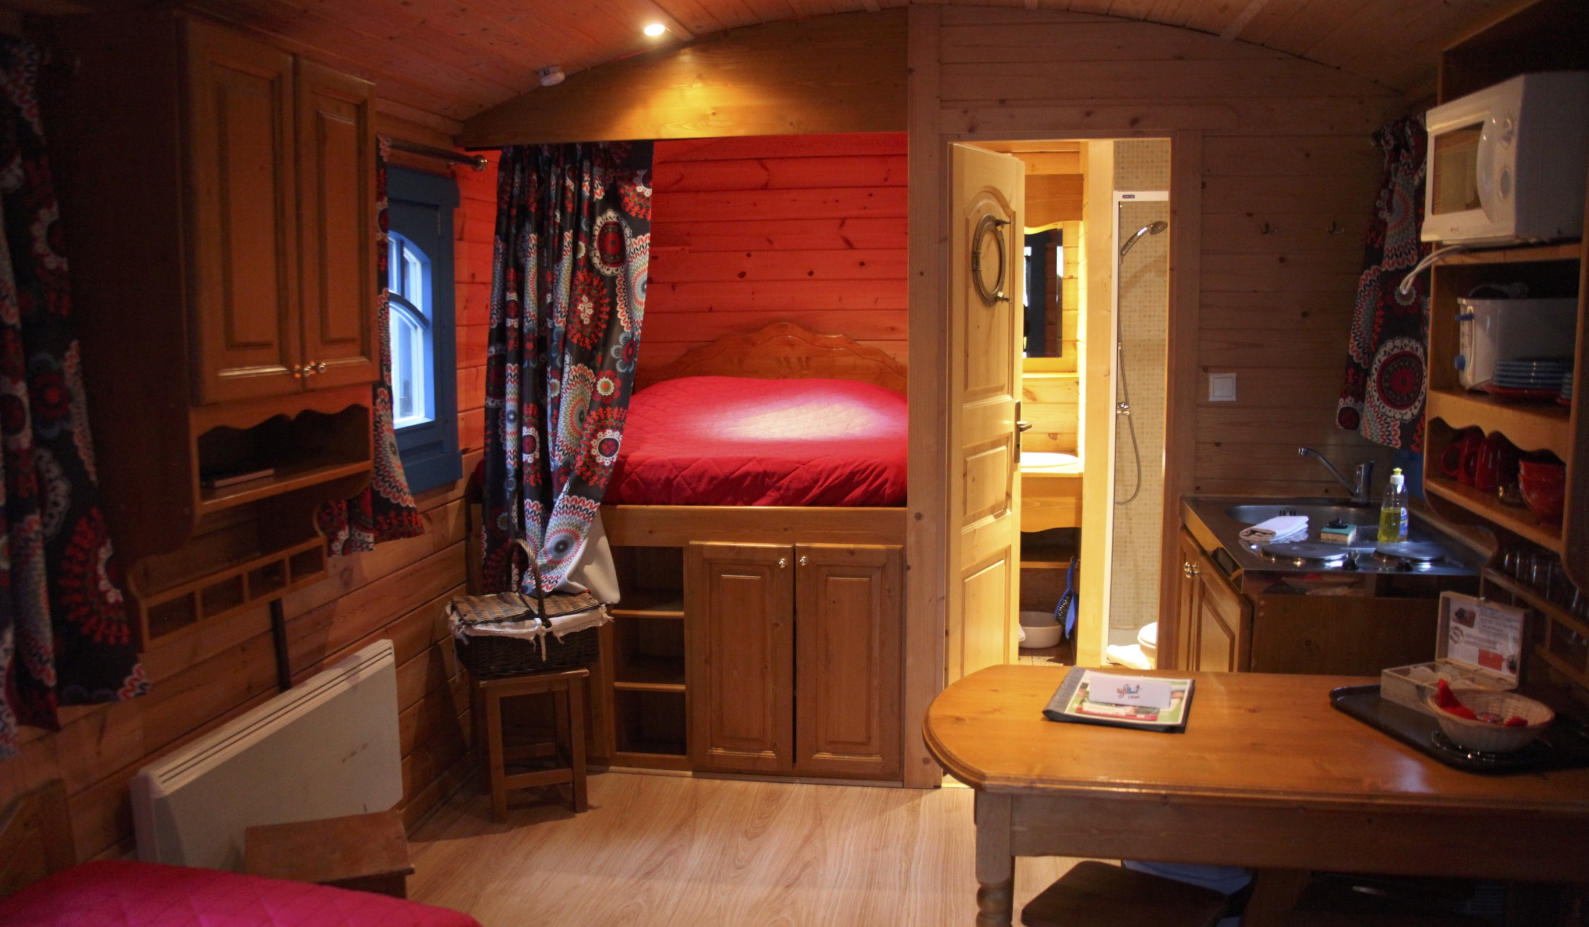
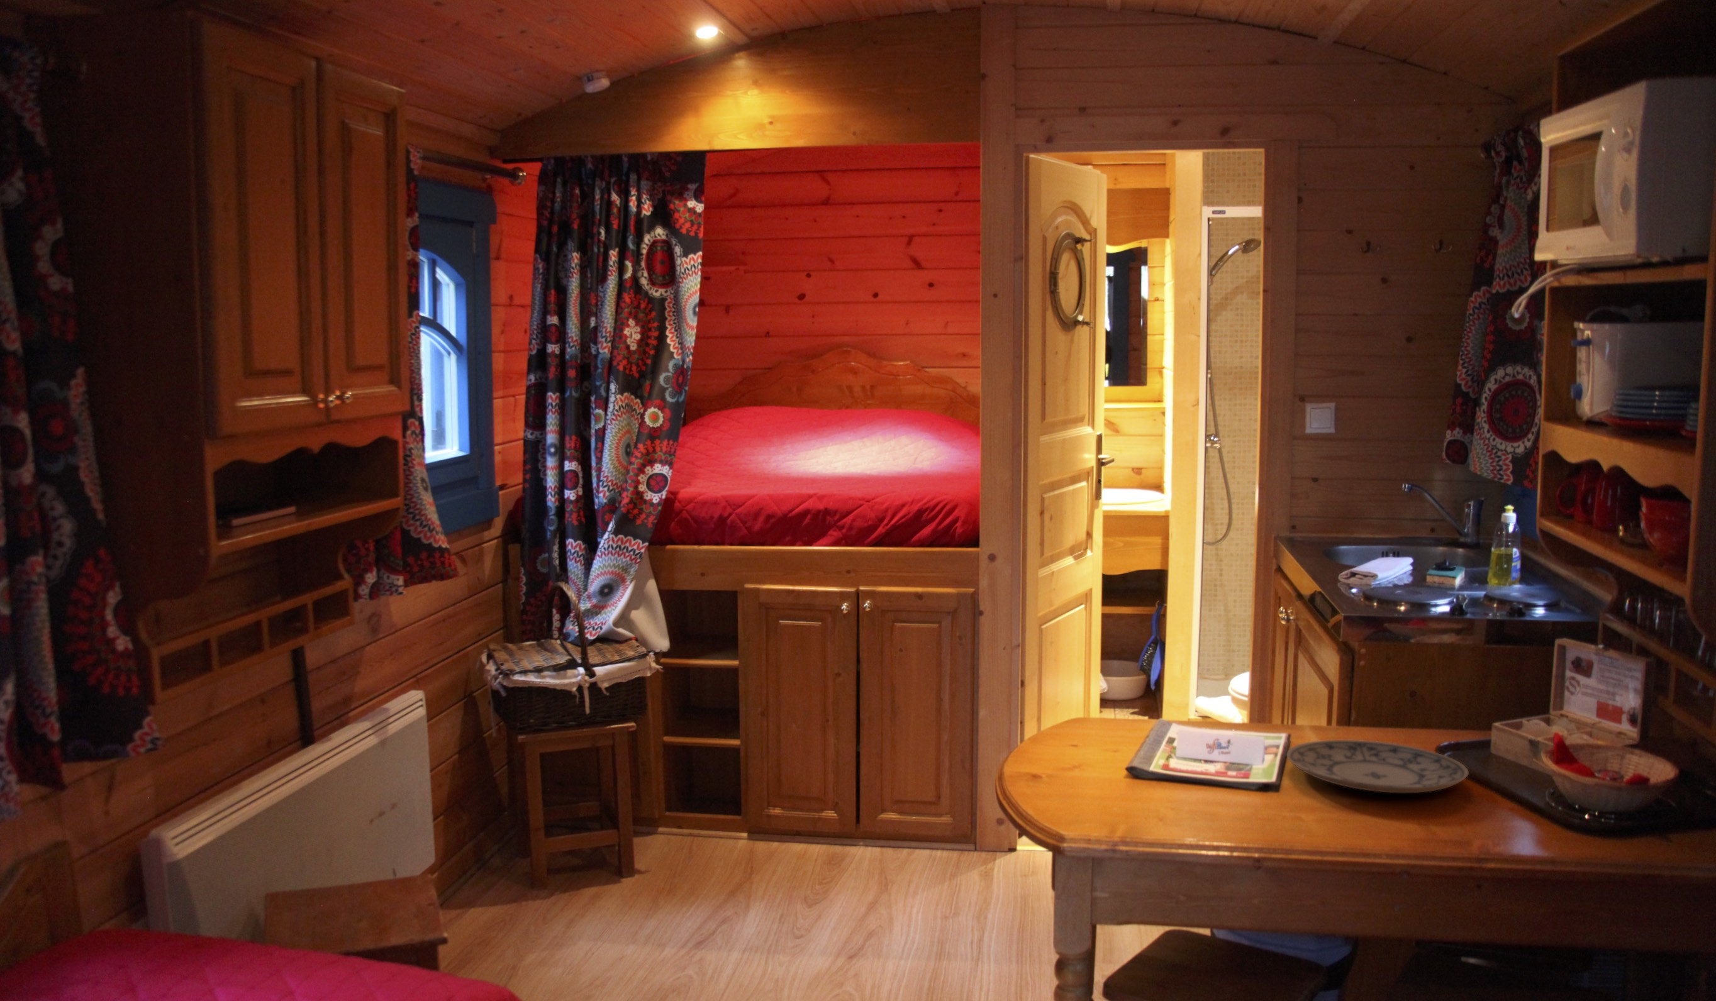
+ plate (1375, 770)
